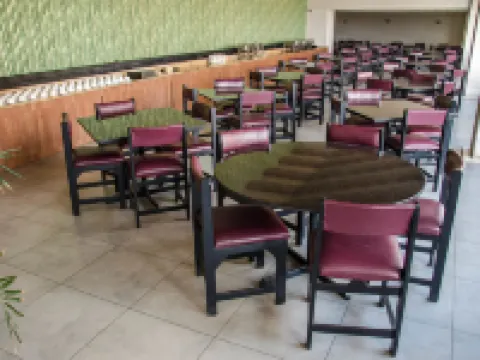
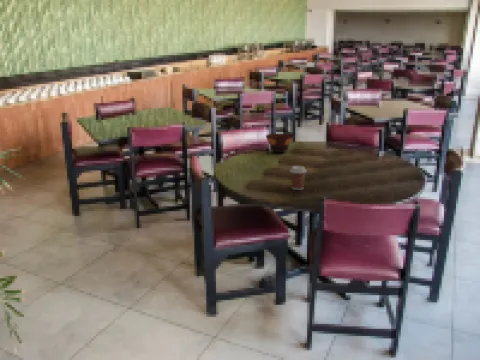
+ bowl (279, 143)
+ coffee cup (297, 177)
